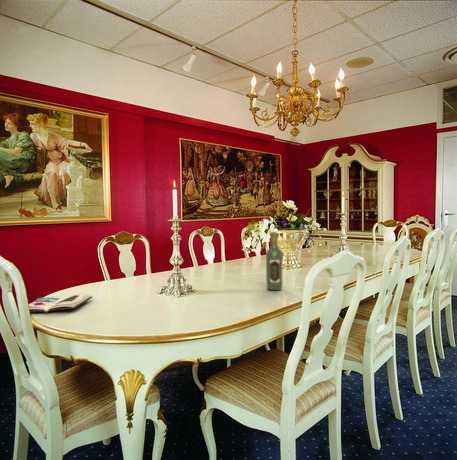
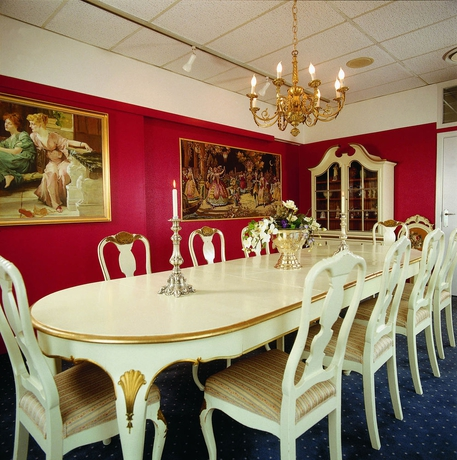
- wine bottle (274, 260)
- book (57, 302)
